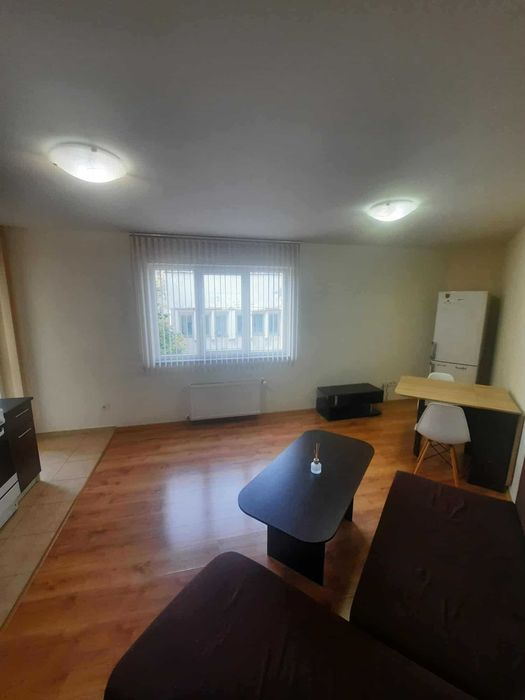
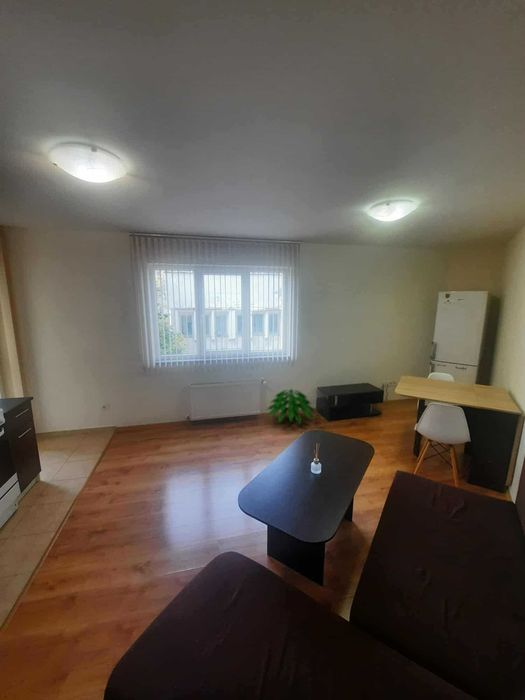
+ indoor plant (291, 404)
